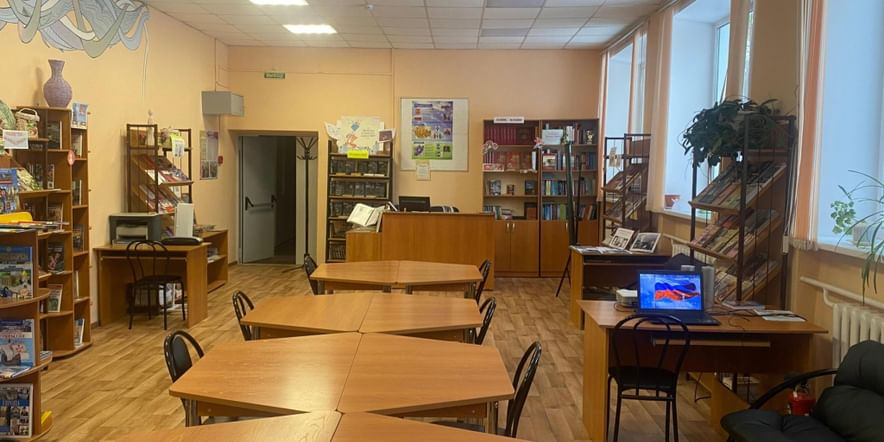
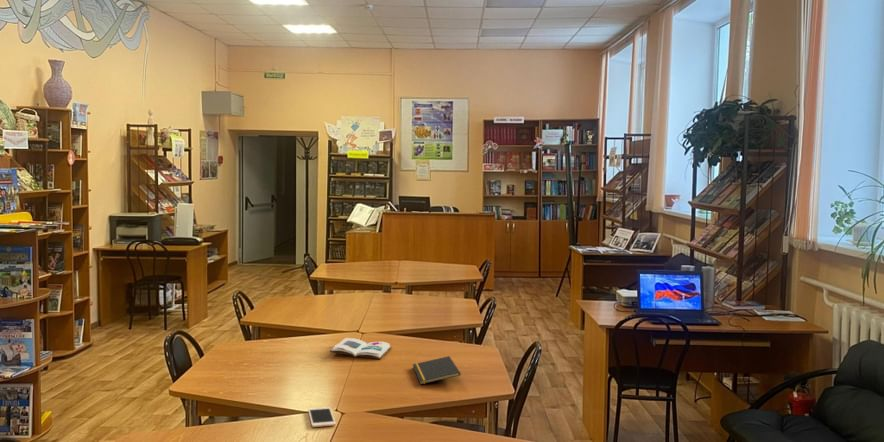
+ book (361, 347)
+ notepad (435, 369)
+ cell phone (321, 416)
